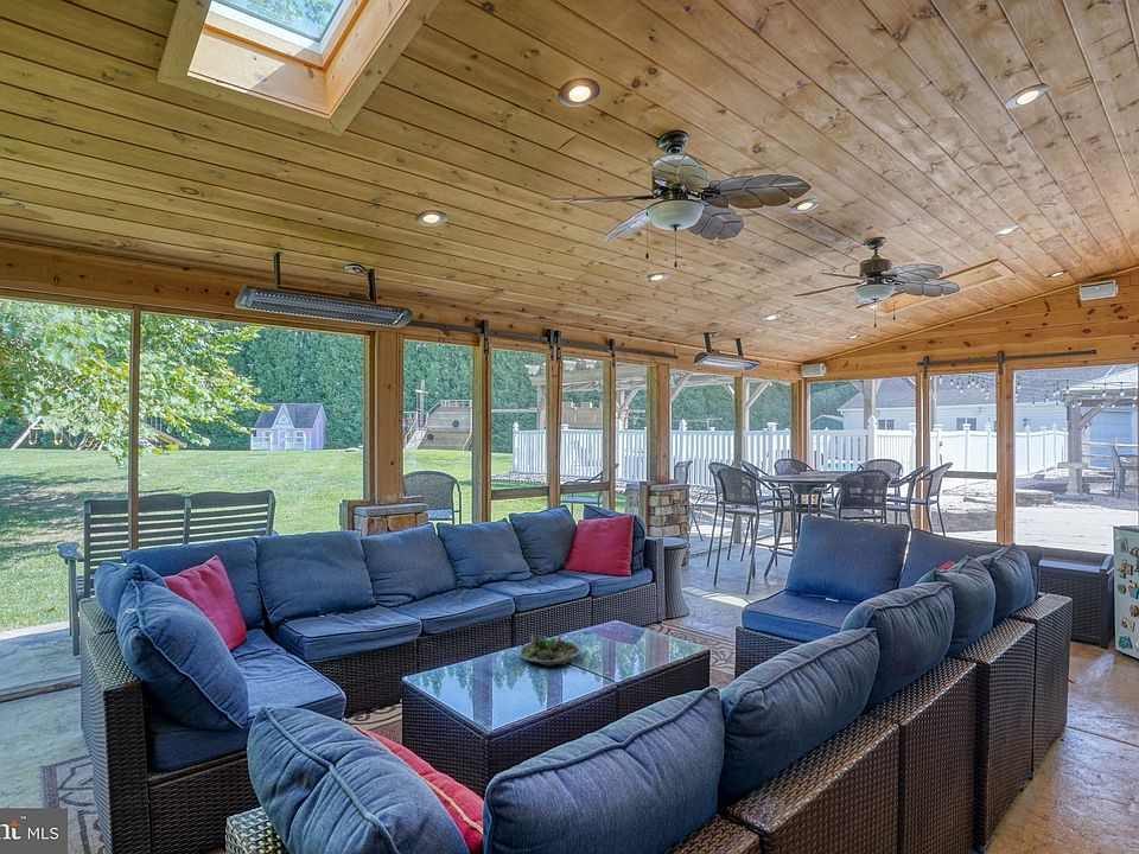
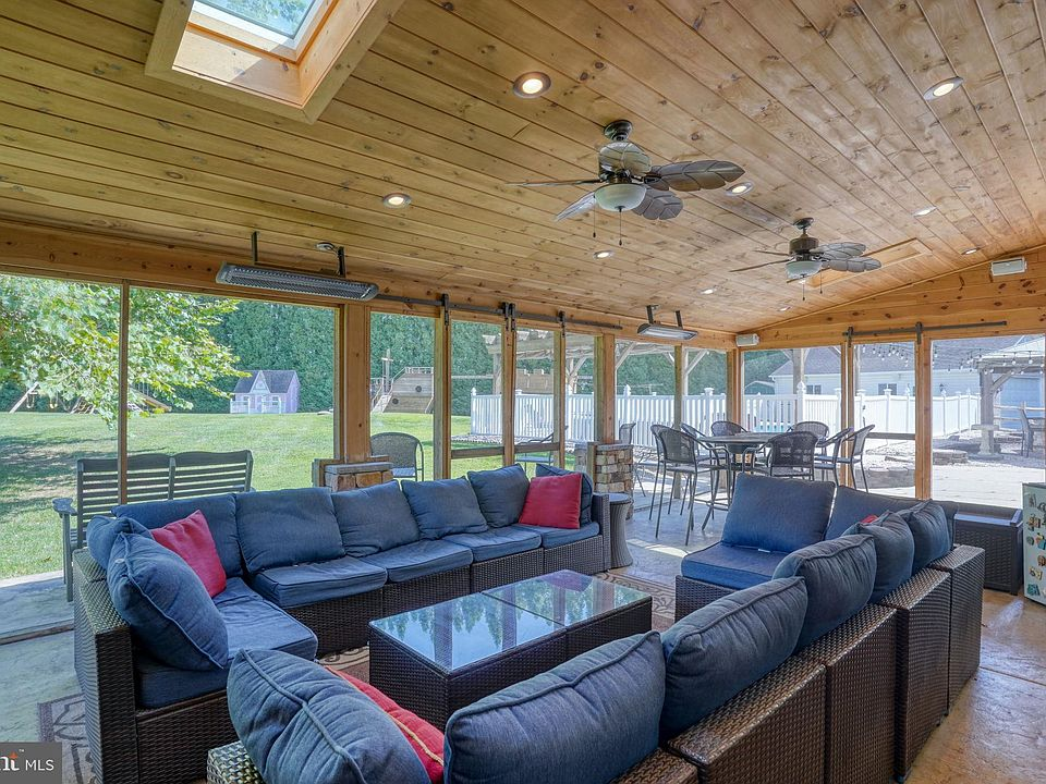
- succulent planter (549, 644)
